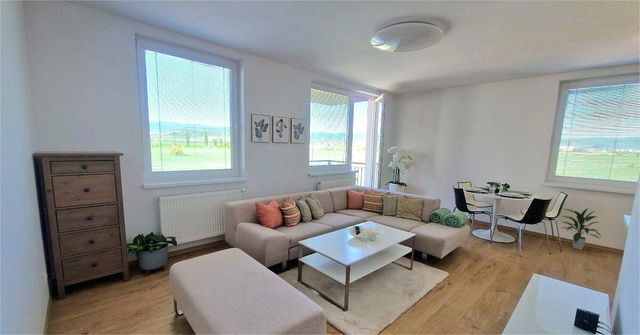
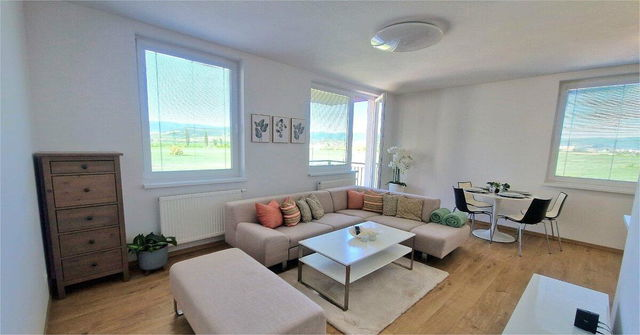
- indoor plant (579, 227)
